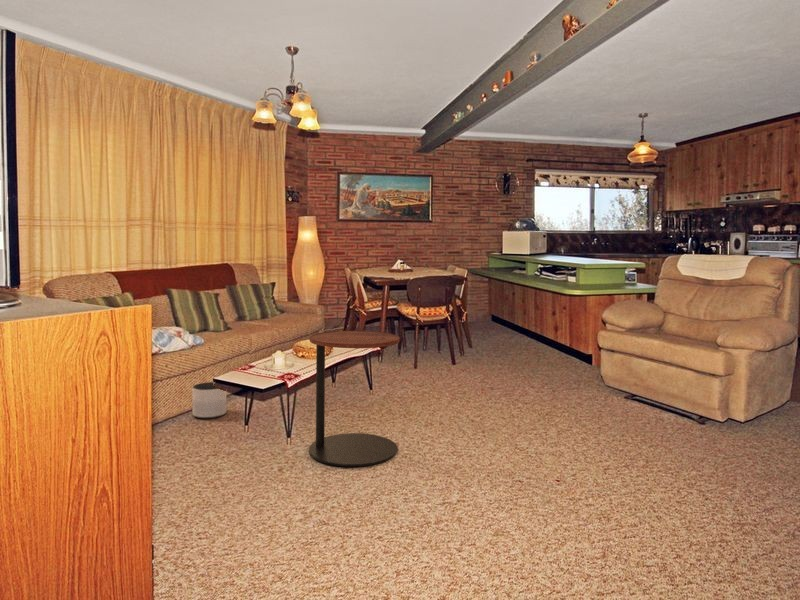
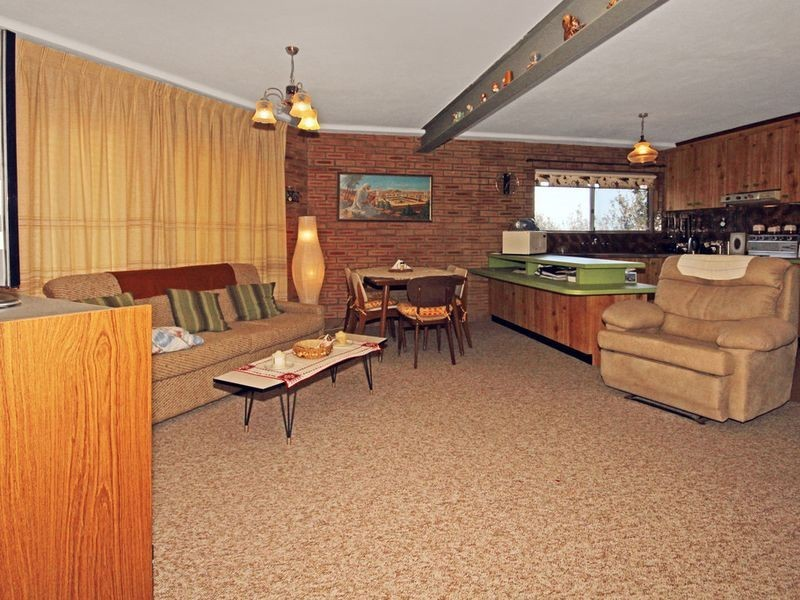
- side table (324, 393)
- planter (209, 400)
